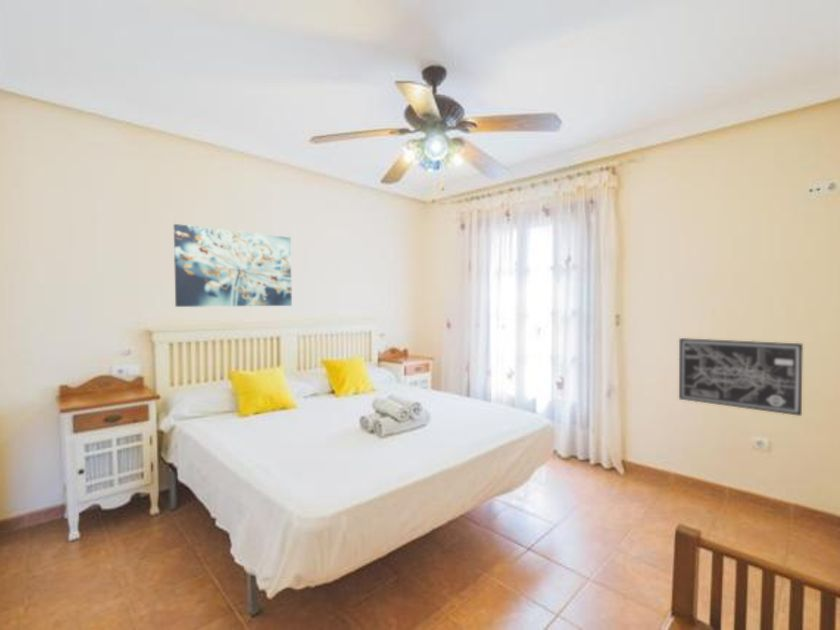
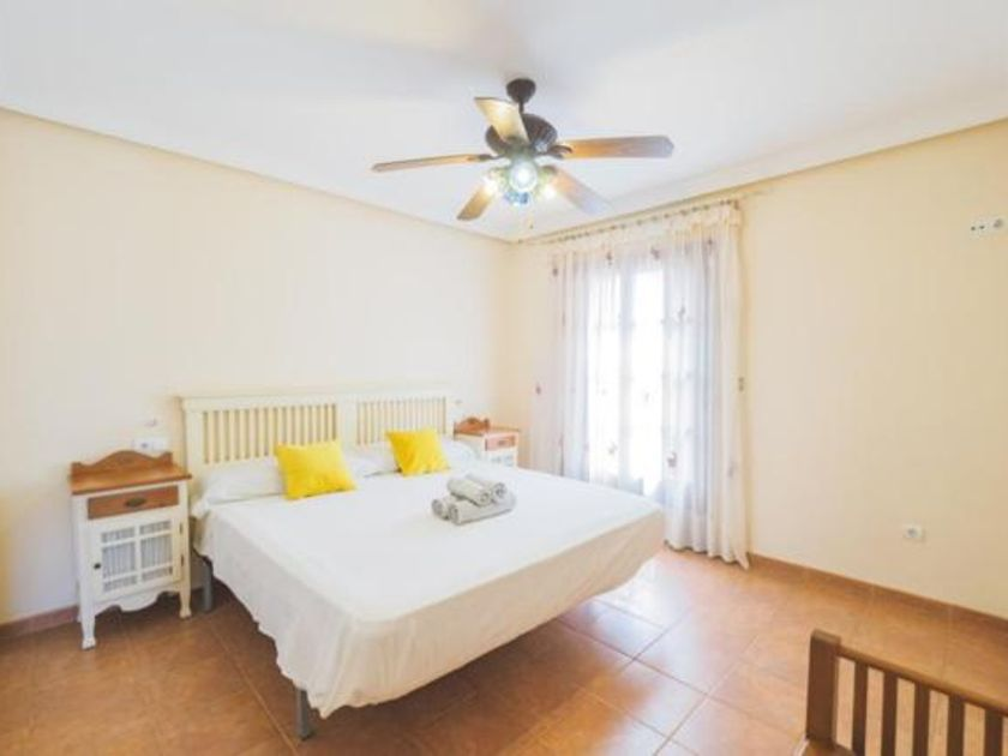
- wall art (238, 269)
- wall art (735, 373)
